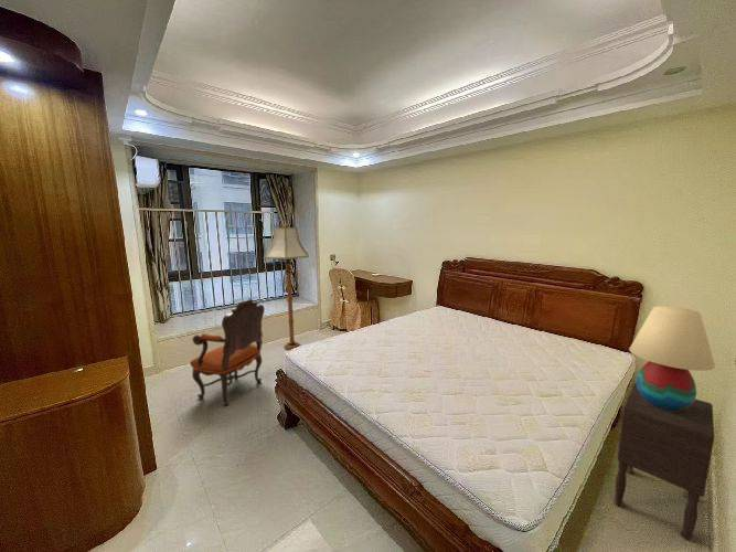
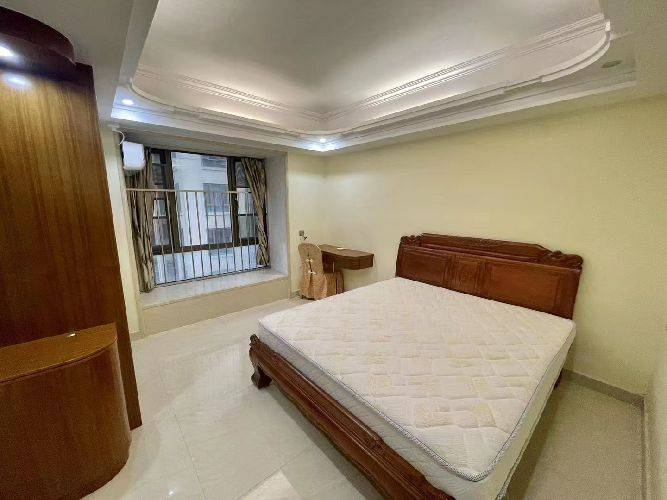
- armchair (231, 344)
- floor lamp (288, 286)
- nightstand (659, 453)
- table lamp (669, 358)
